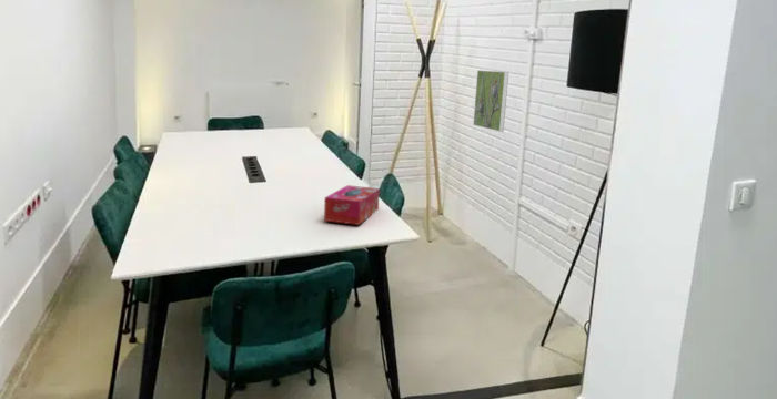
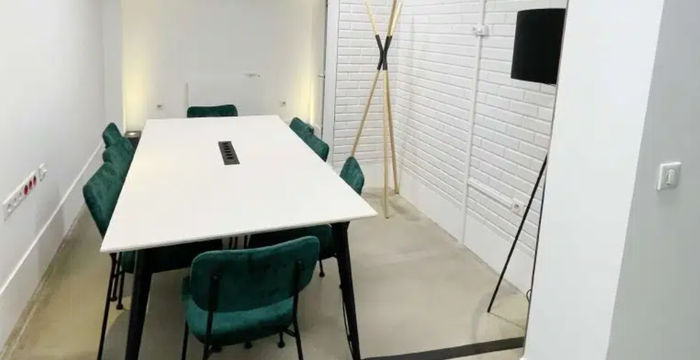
- tissue box (352, 204)
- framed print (490, 100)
